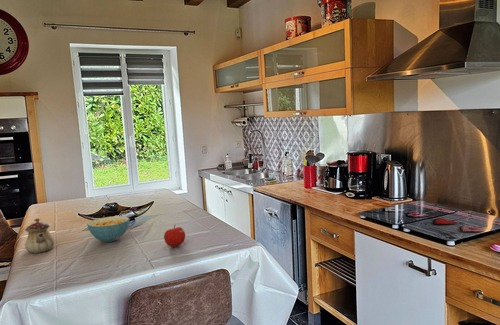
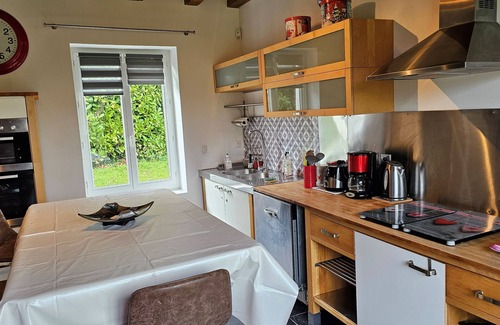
- cereal bowl (109, 230)
- teapot (38, 233)
- fruit (174, 235)
